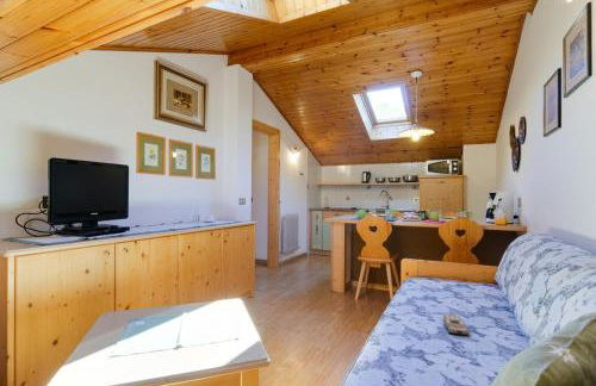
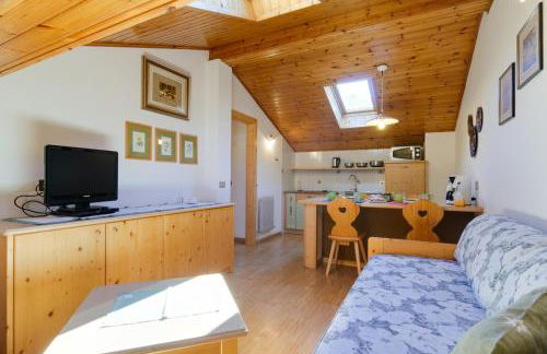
- remote control (454, 323)
